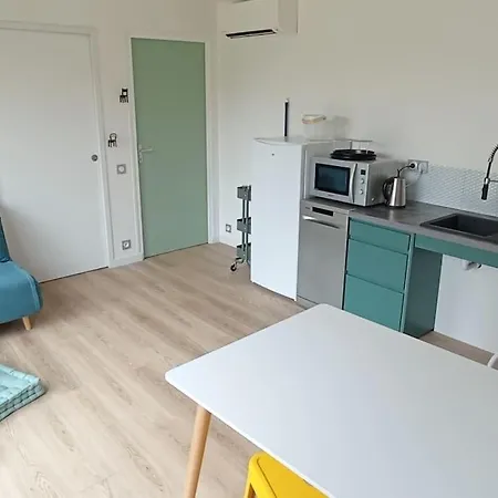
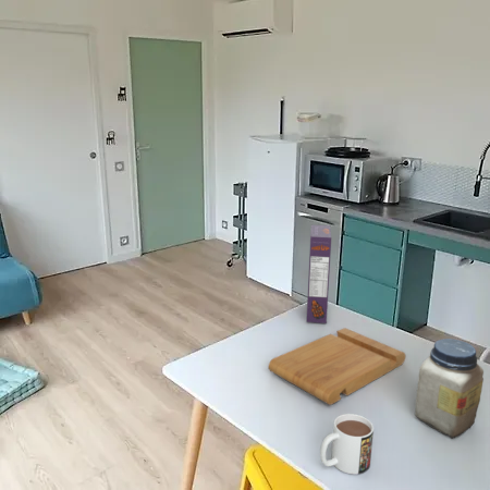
+ jar (450, 383)
+ mug (344, 445)
+ cutting board (338, 362)
+ cereal box (318, 272)
